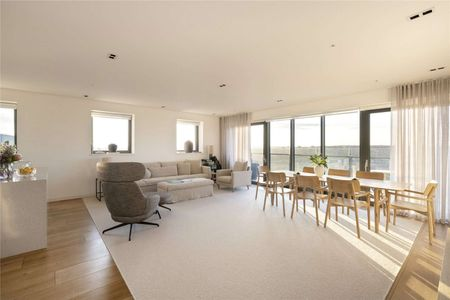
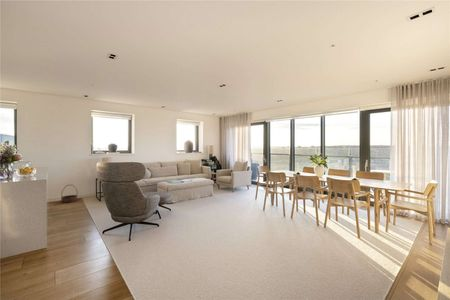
+ basket (69, 195)
